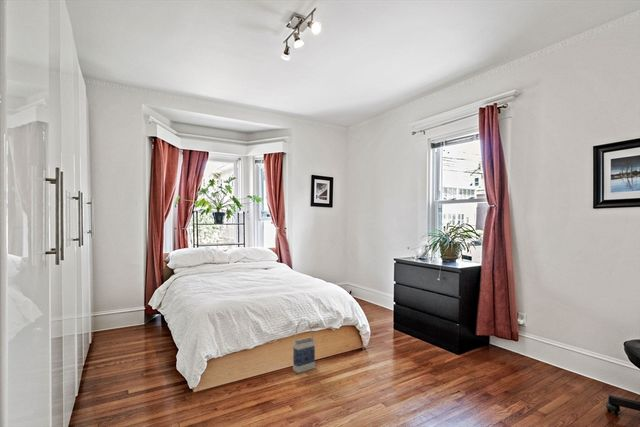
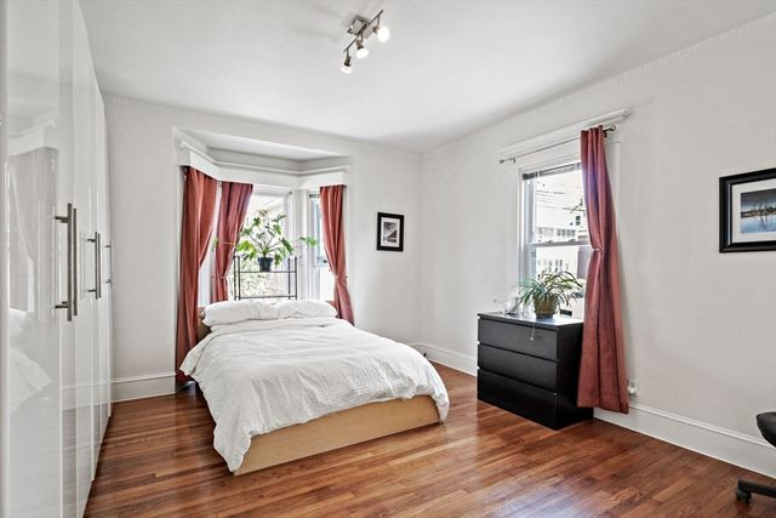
- bag (304, 343)
